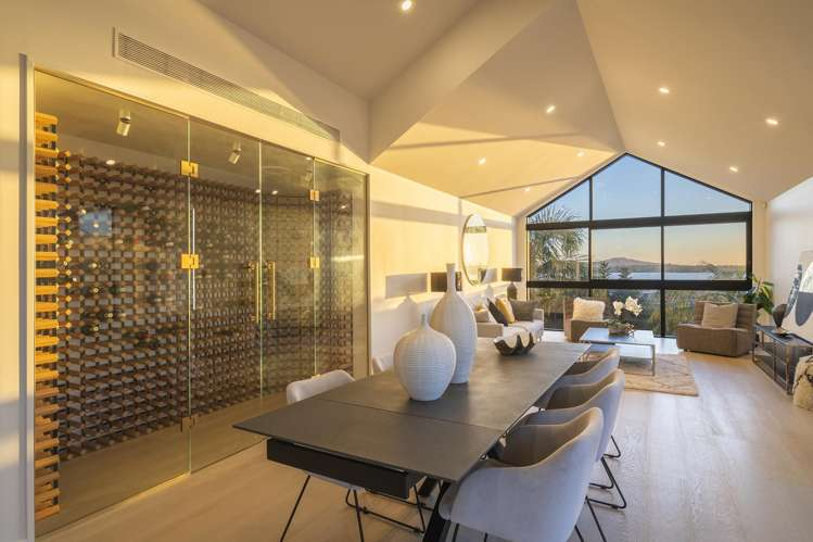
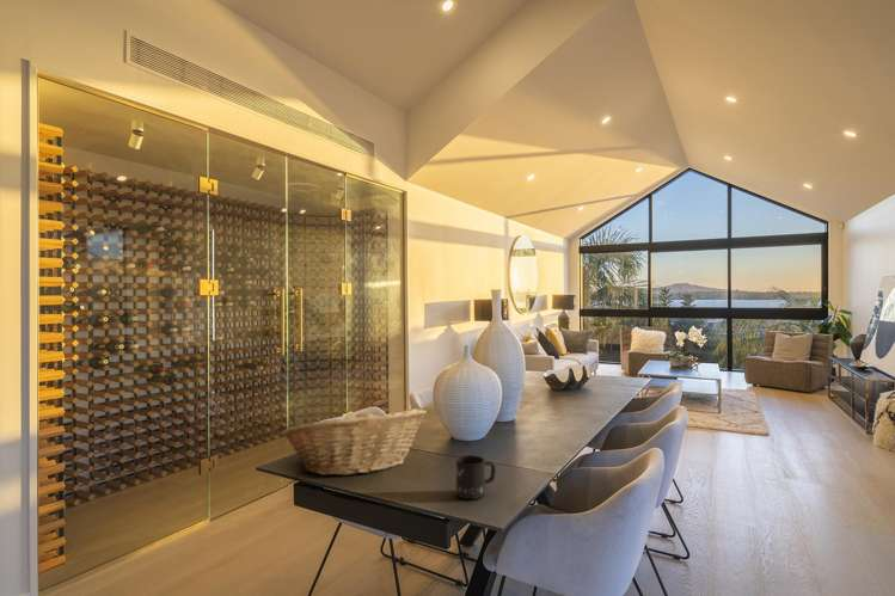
+ fruit basket (356, 434)
+ mug (476, 475)
